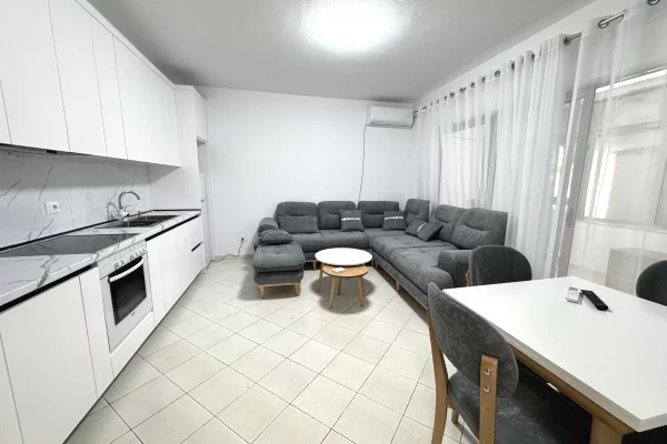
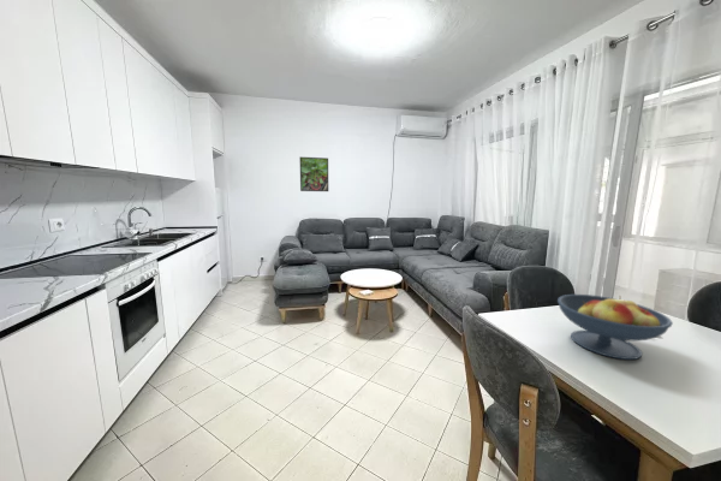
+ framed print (314, 174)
+ fruit bowl (607, 320)
